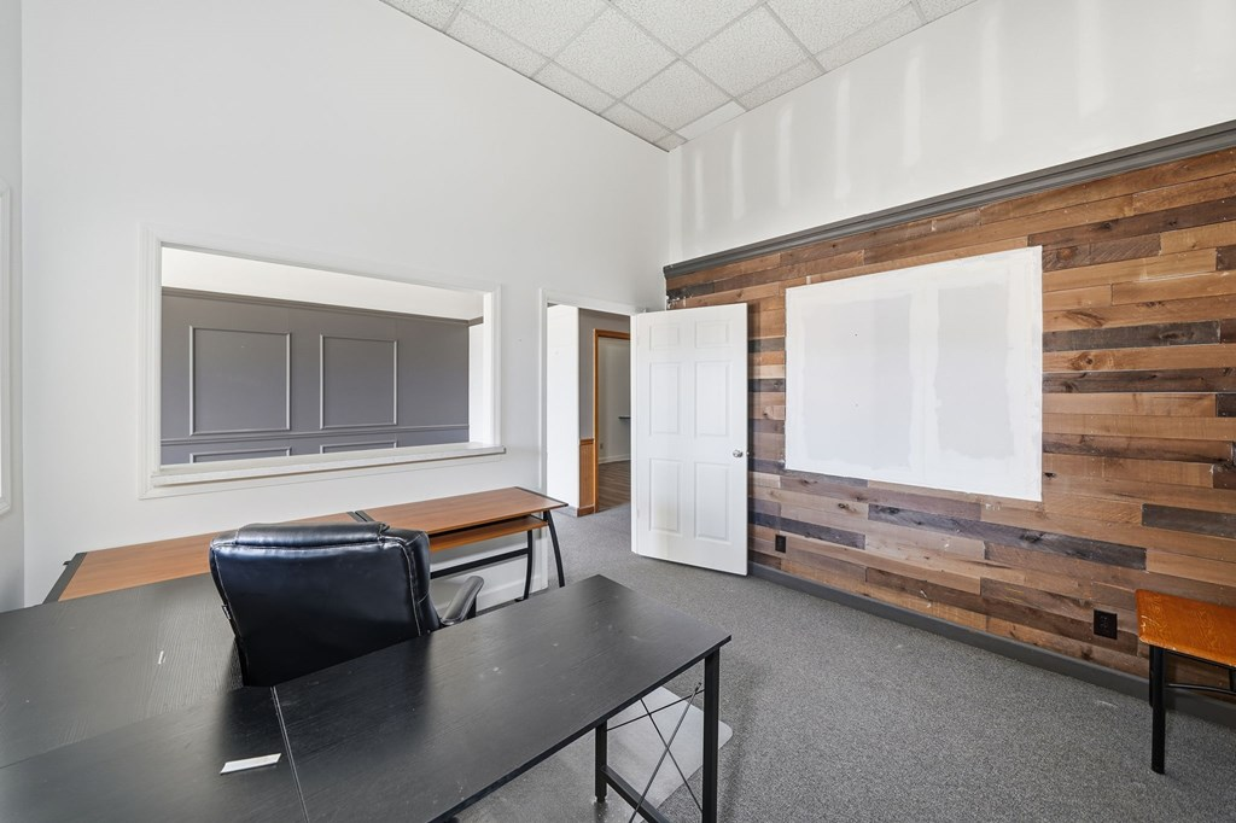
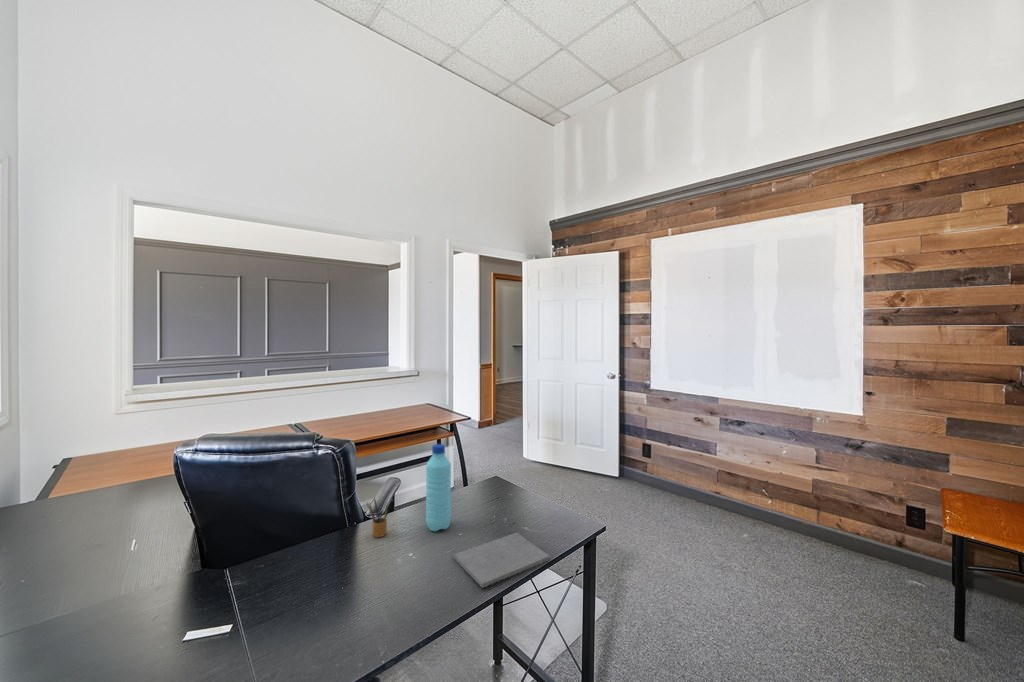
+ pencil box (380, 516)
+ water bottle (438, 486)
+ notepad (501, 556)
